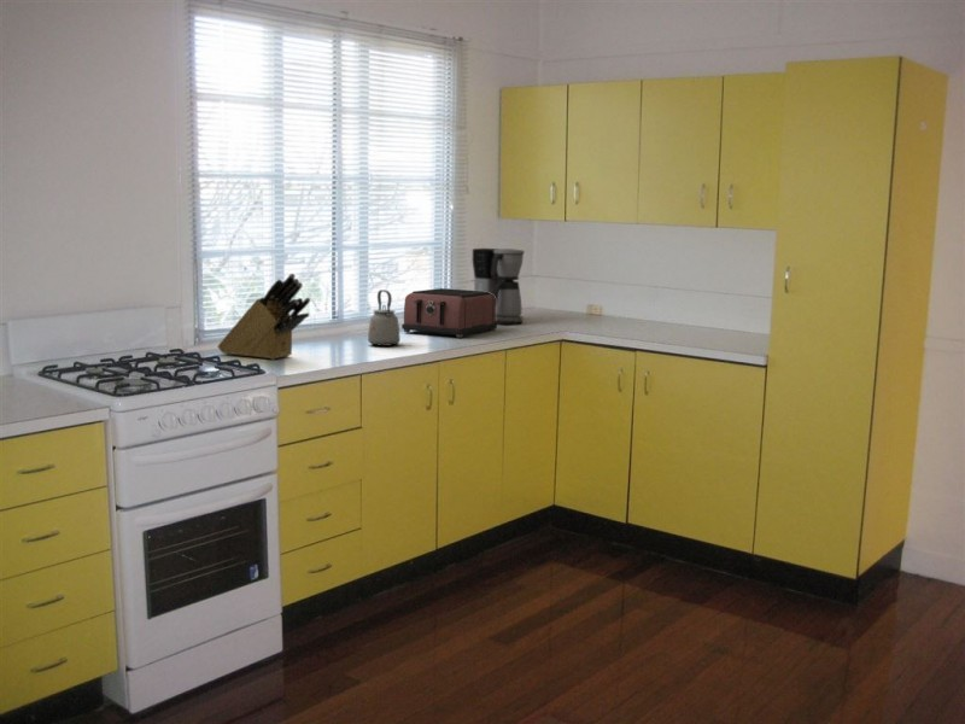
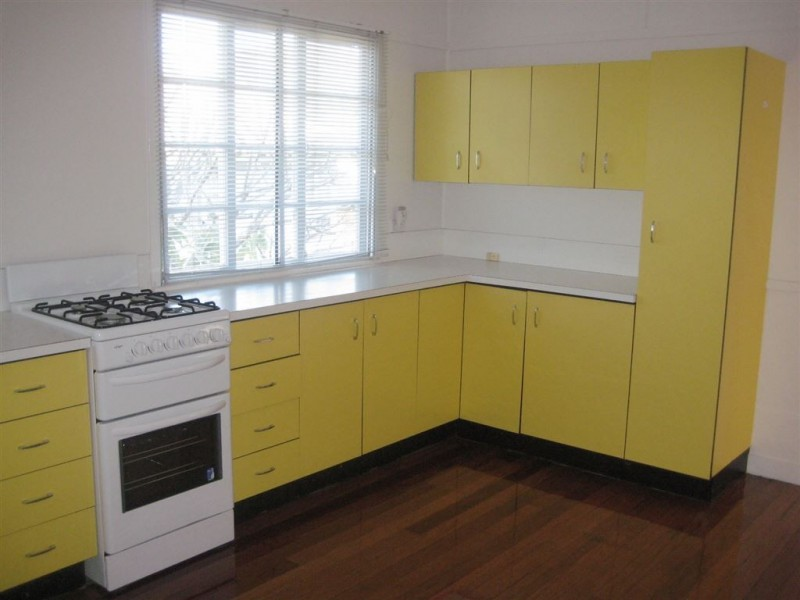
- coffee maker (495, 285)
- kettle (381, 316)
- toaster (448, 311)
- knife block (264, 314)
